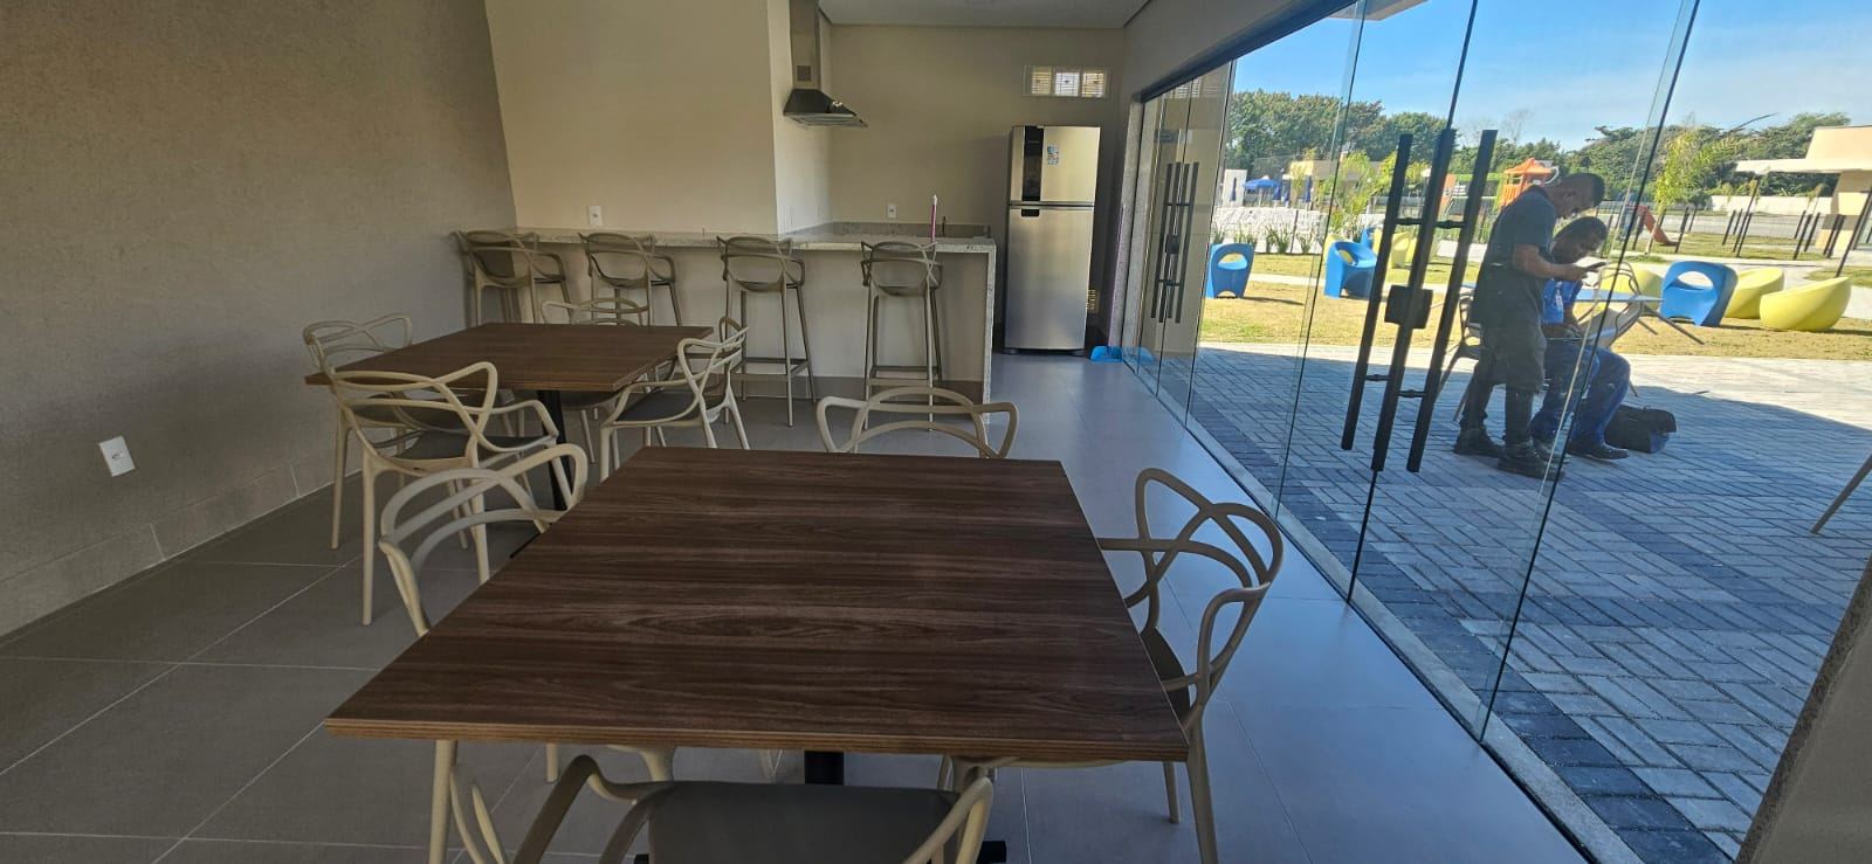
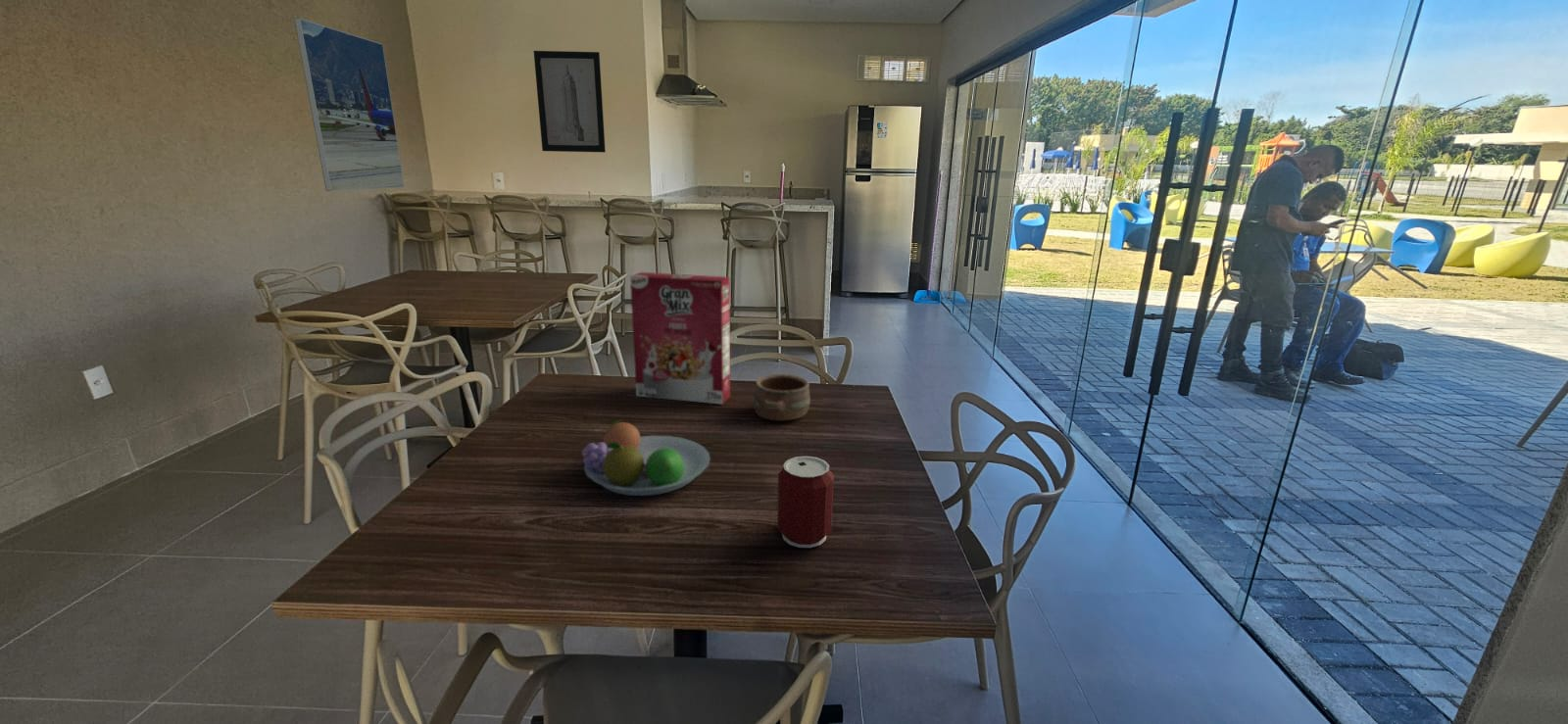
+ wall art (569, 102)
+ fruit bowl (647, 452)
+ pottery (781, 398)
+ can (805, 501)
+ cereal box (681, 337)
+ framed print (356, 113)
